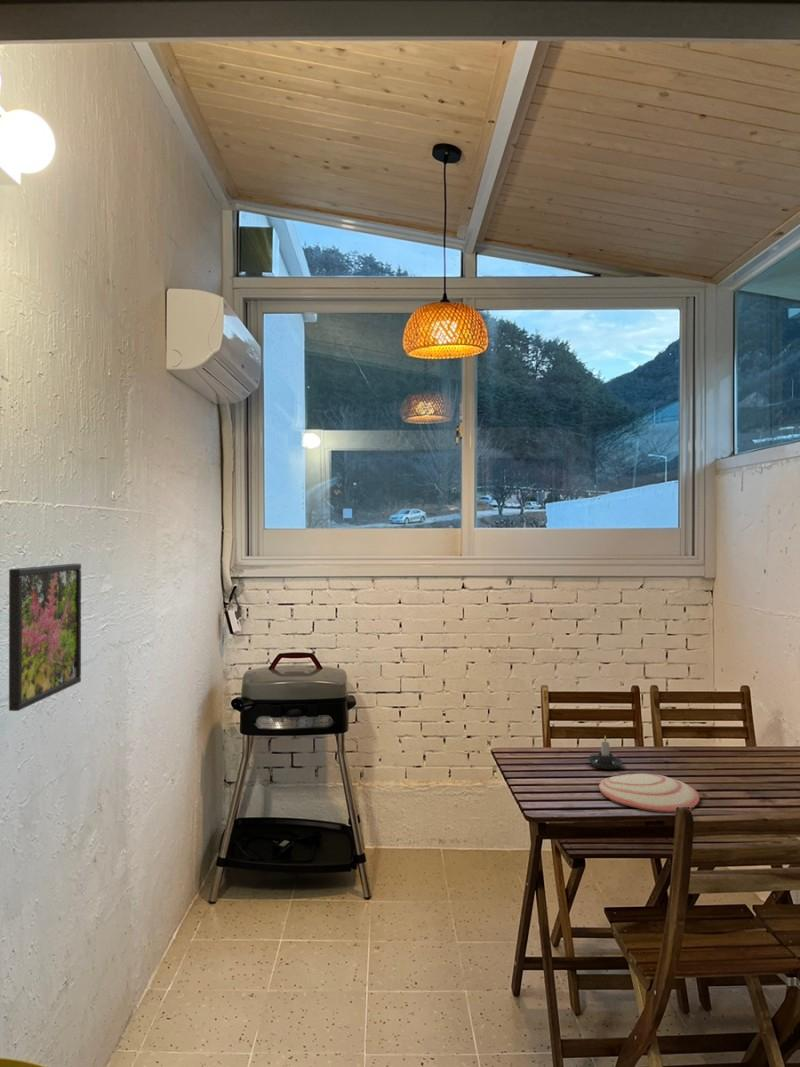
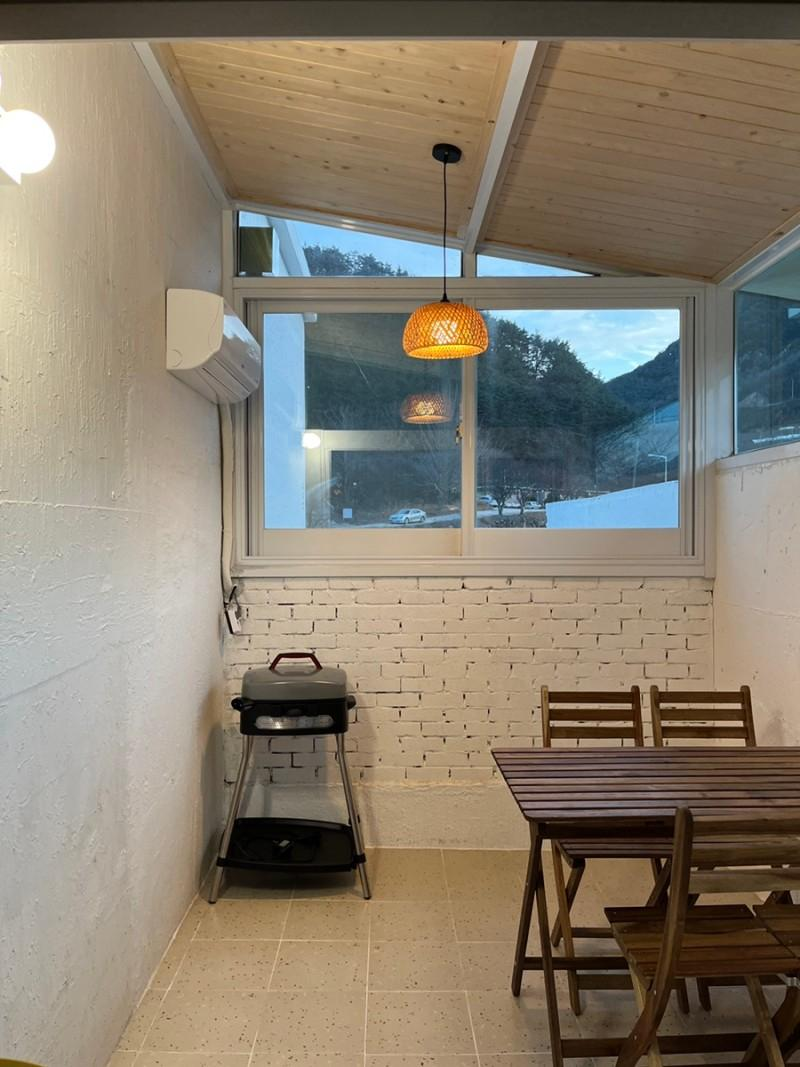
- candle (604, 749)
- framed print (48, 630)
- plate (648, 787)
